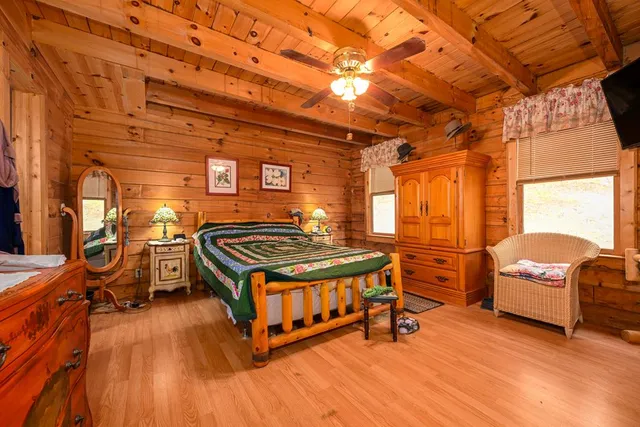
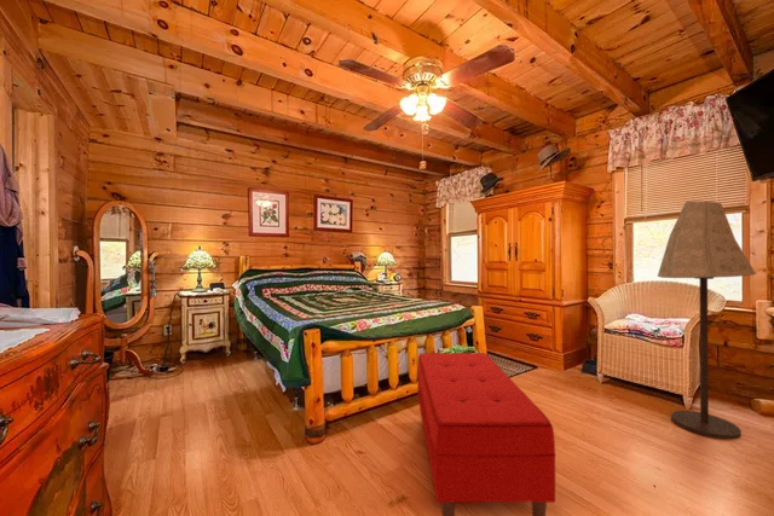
+ floor lamp (703, 313)
+ bench (468, 421)
